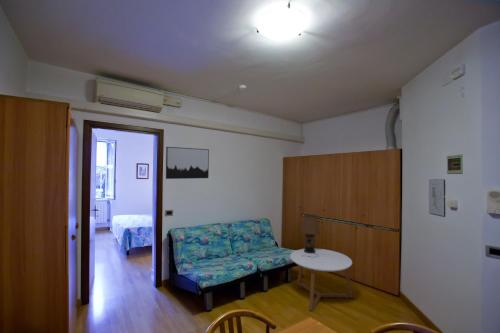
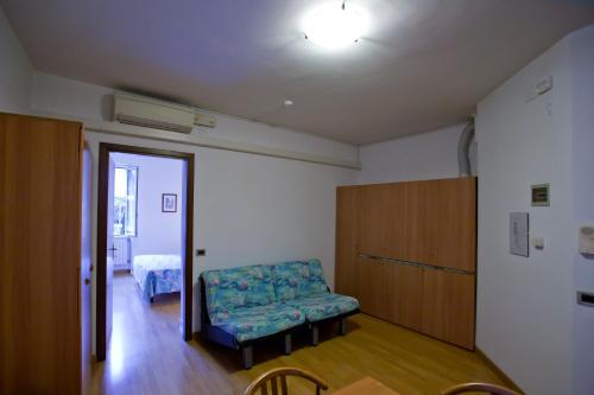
- coffee table (314, 277)
- wall art (188, 163)
- table lamp (309, 234)
